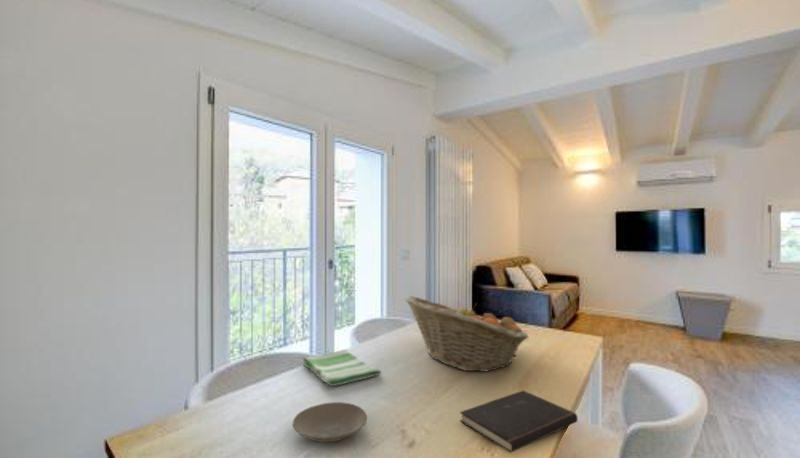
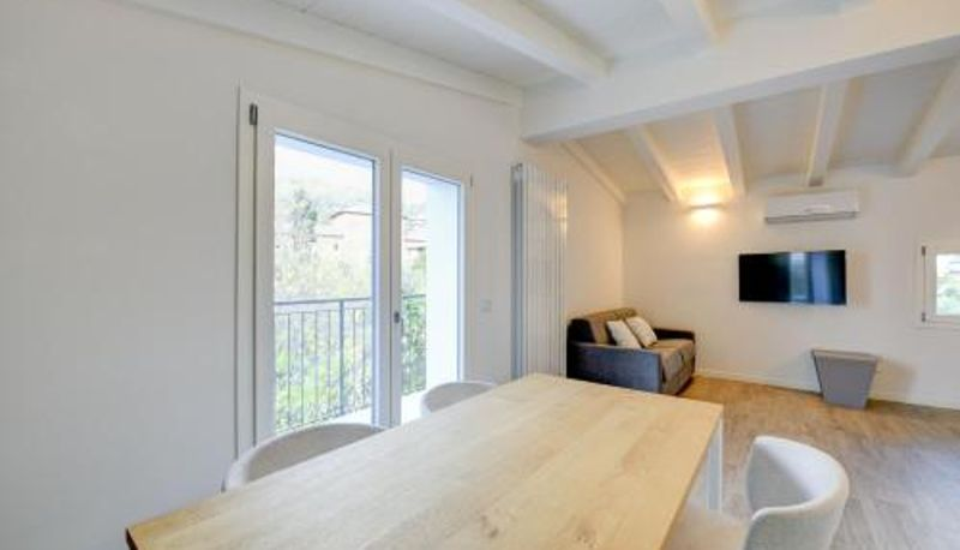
- fruit basket (462, 326)
- dish towel (339, 365)
- plate (330, 424)
- hardcover book (518, 417)
